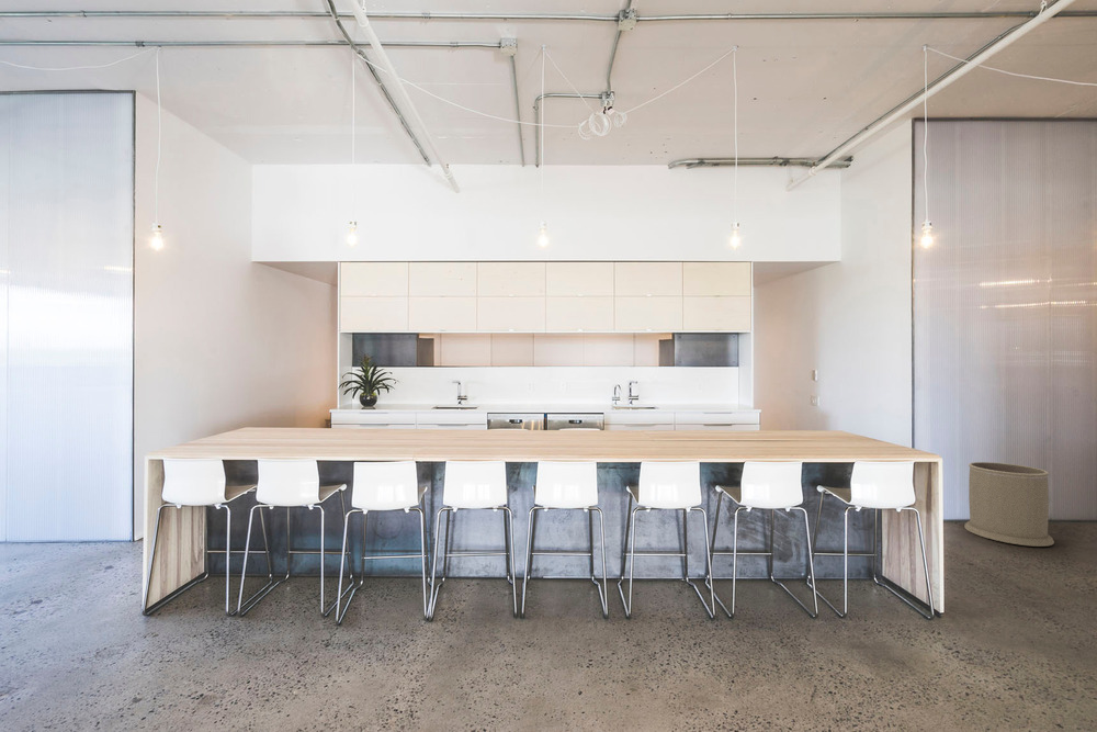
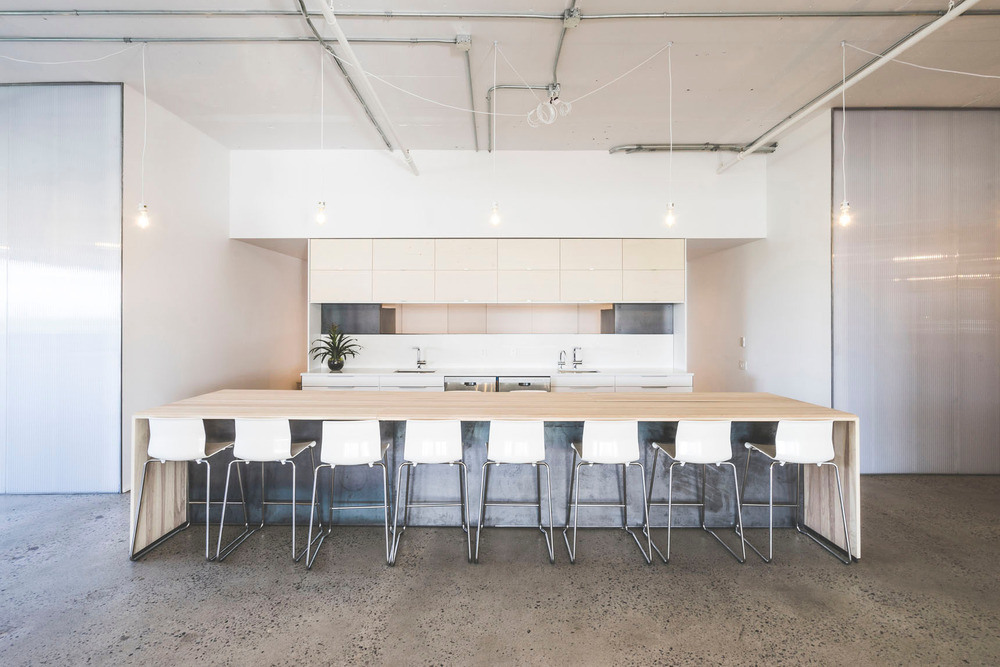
- trash can (1006, 500)
